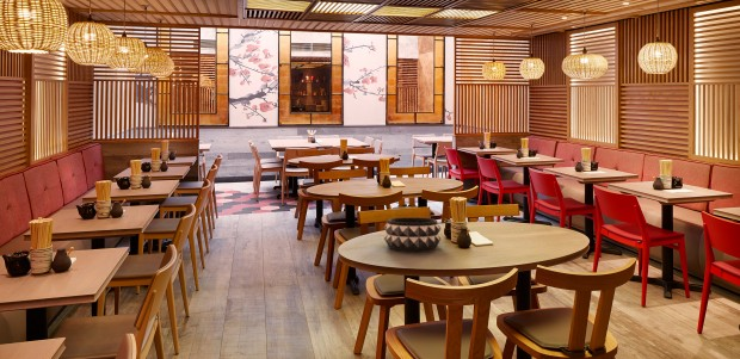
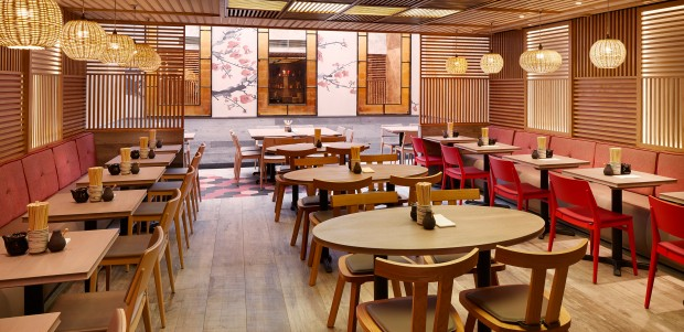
- decorative bowl (412, 233)
